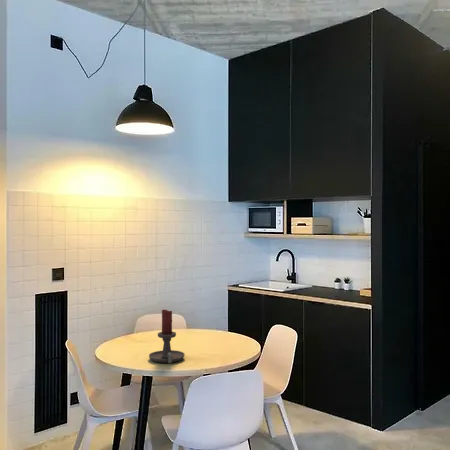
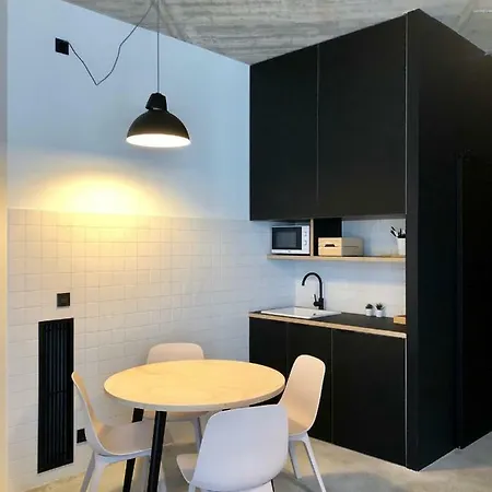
- candle holder (167, 335)
